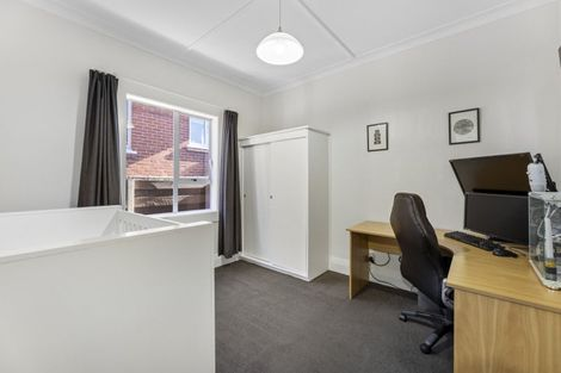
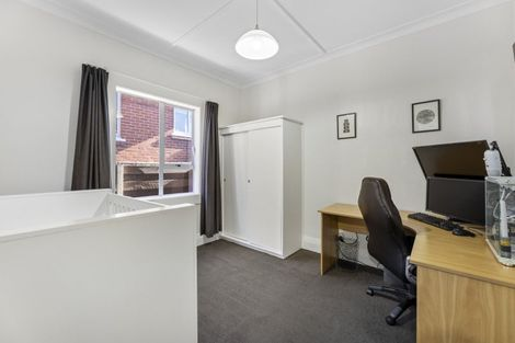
+ waste bin (346, 253)
